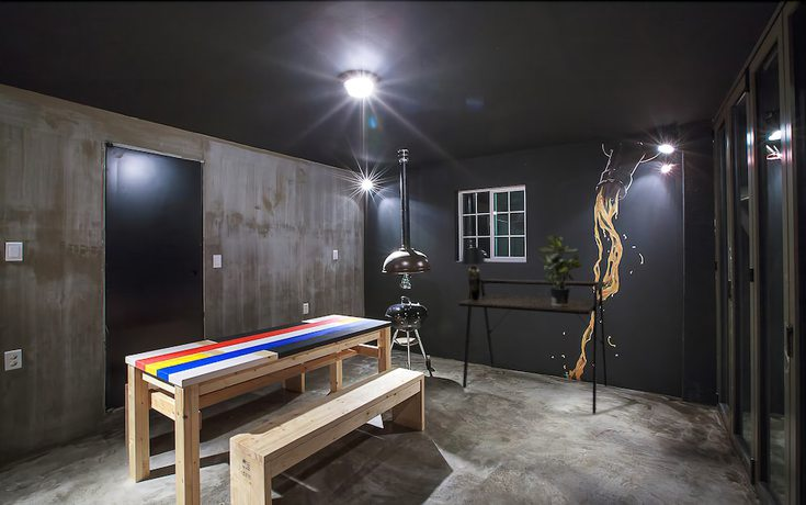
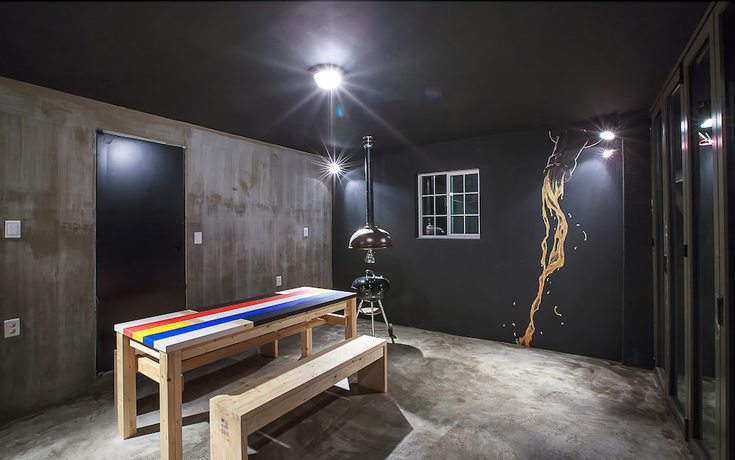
- desk (537, 311)
- potted plant (559, 269)
- table lamp (475, 273)
